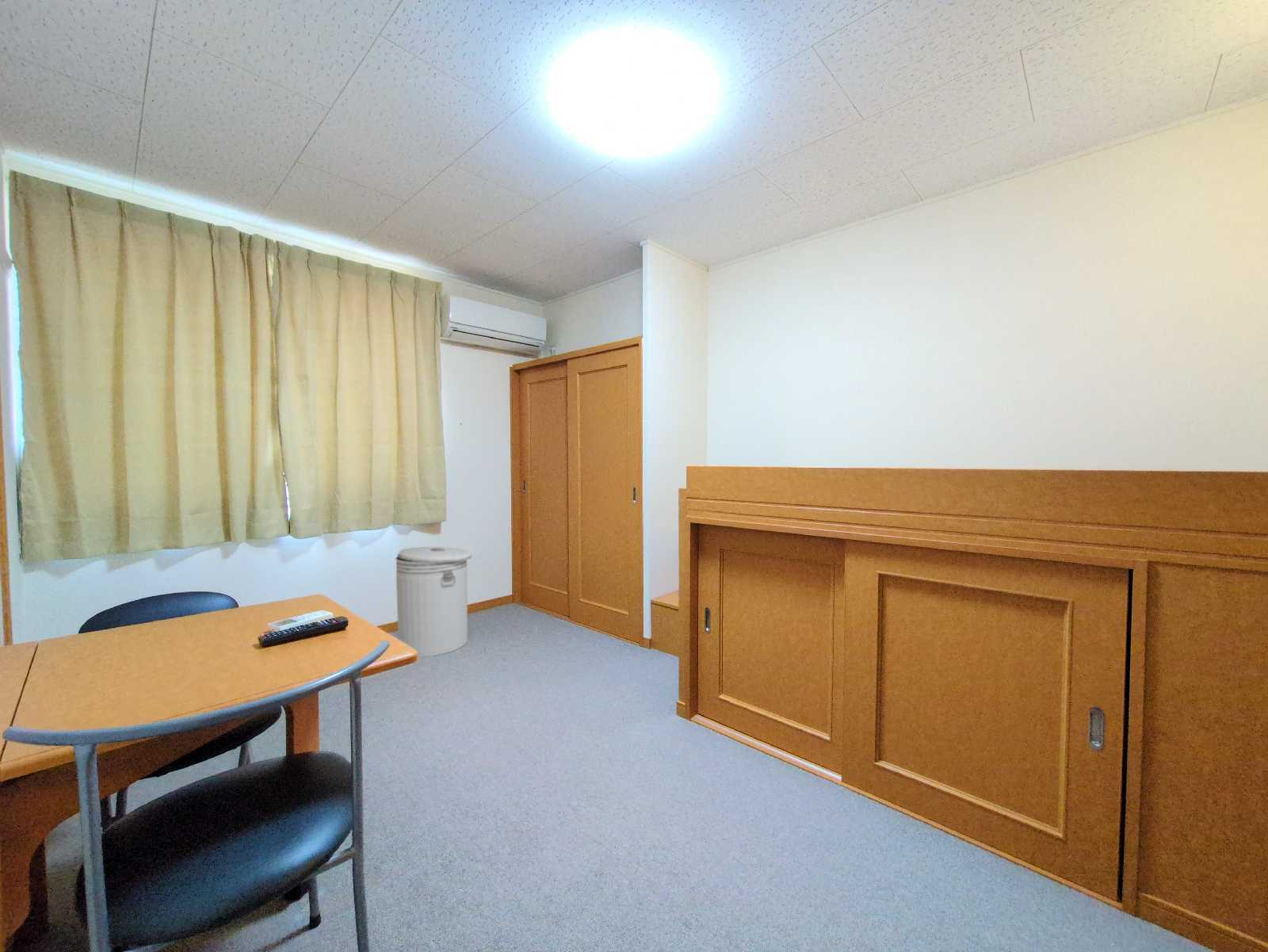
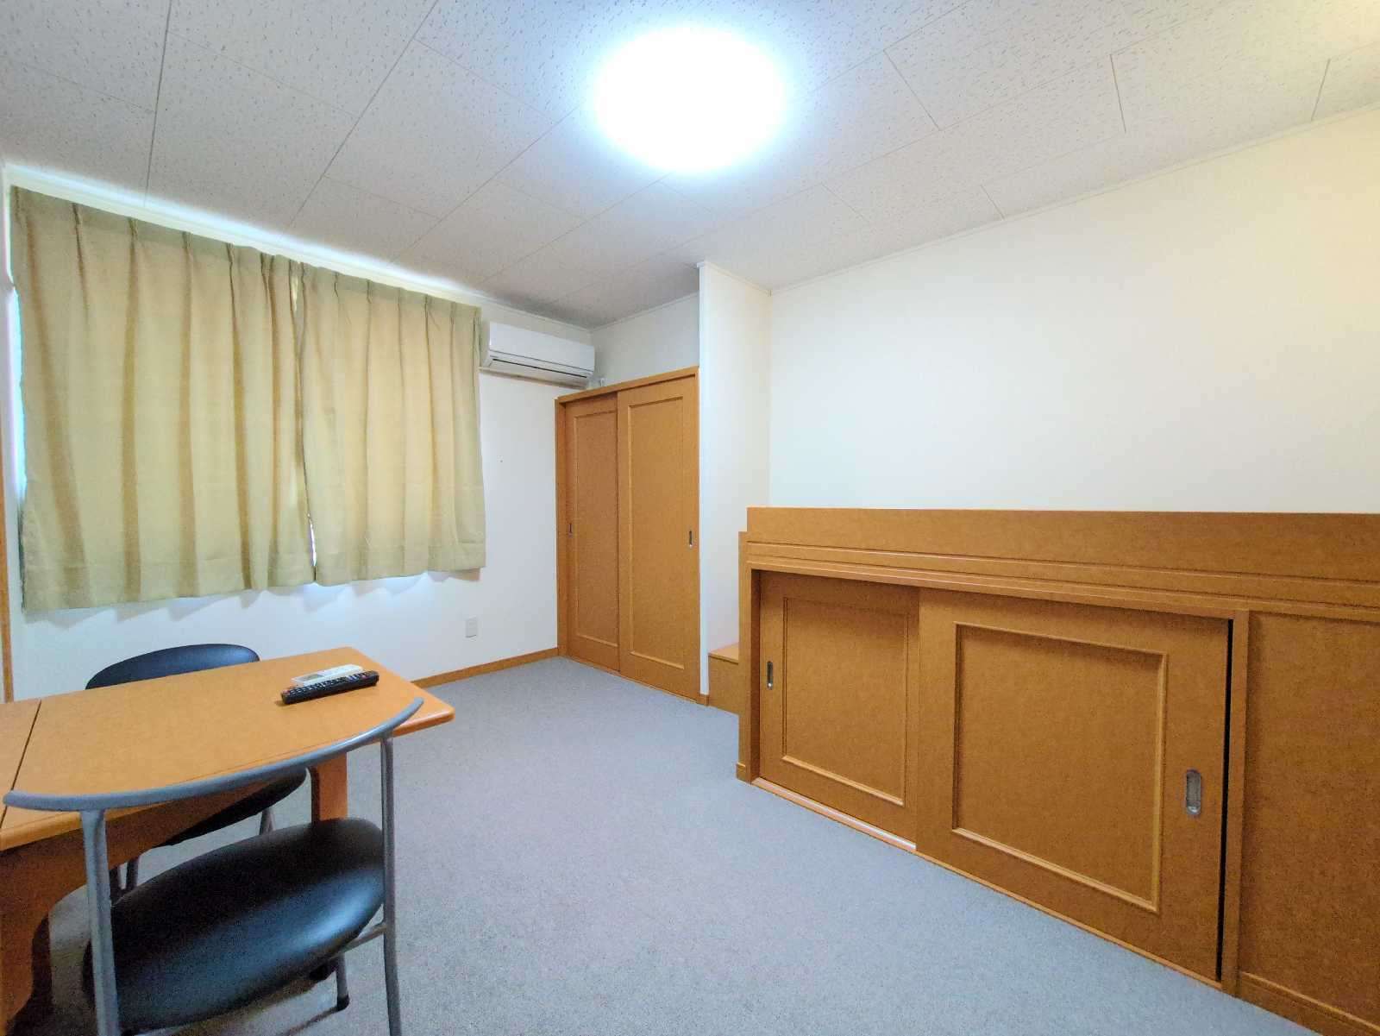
- can (435, 595)
